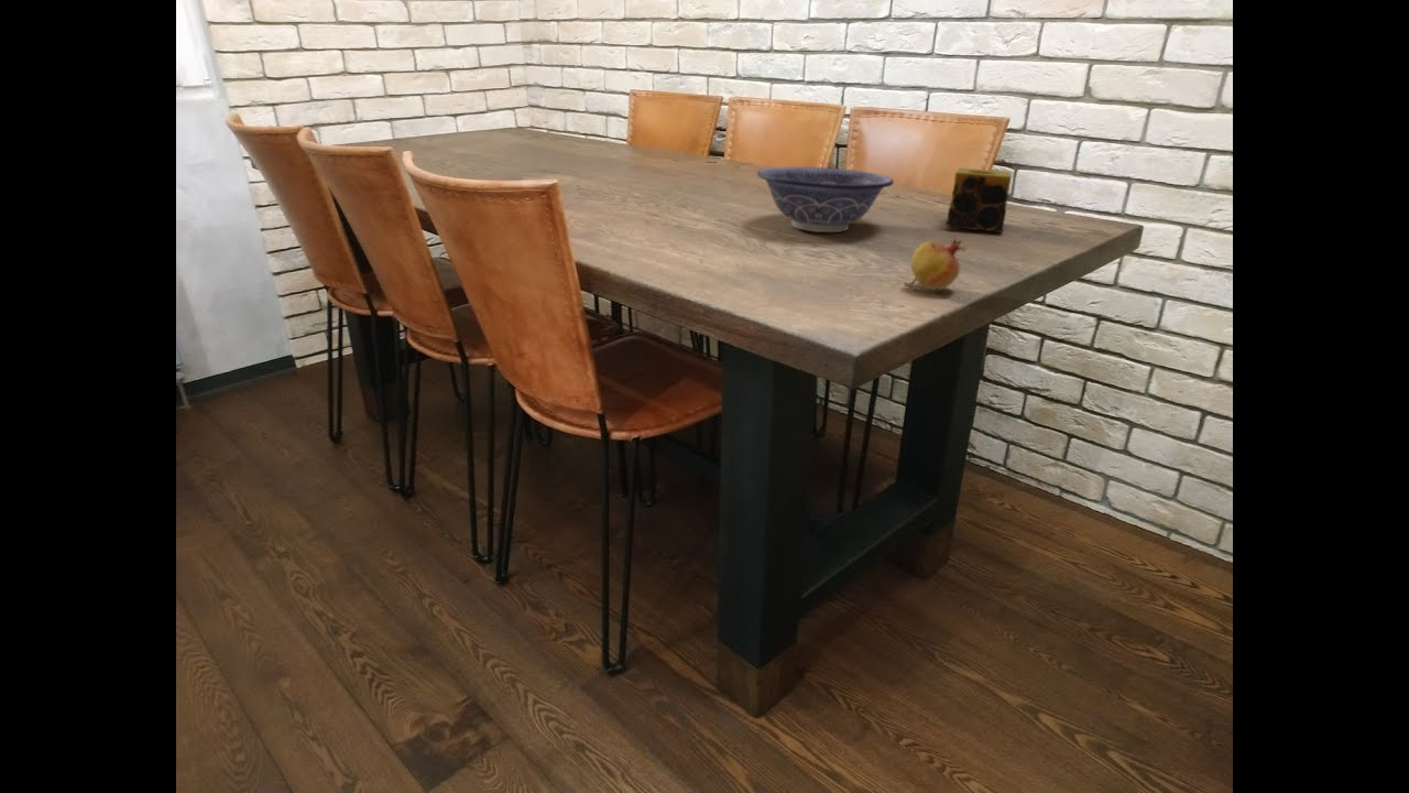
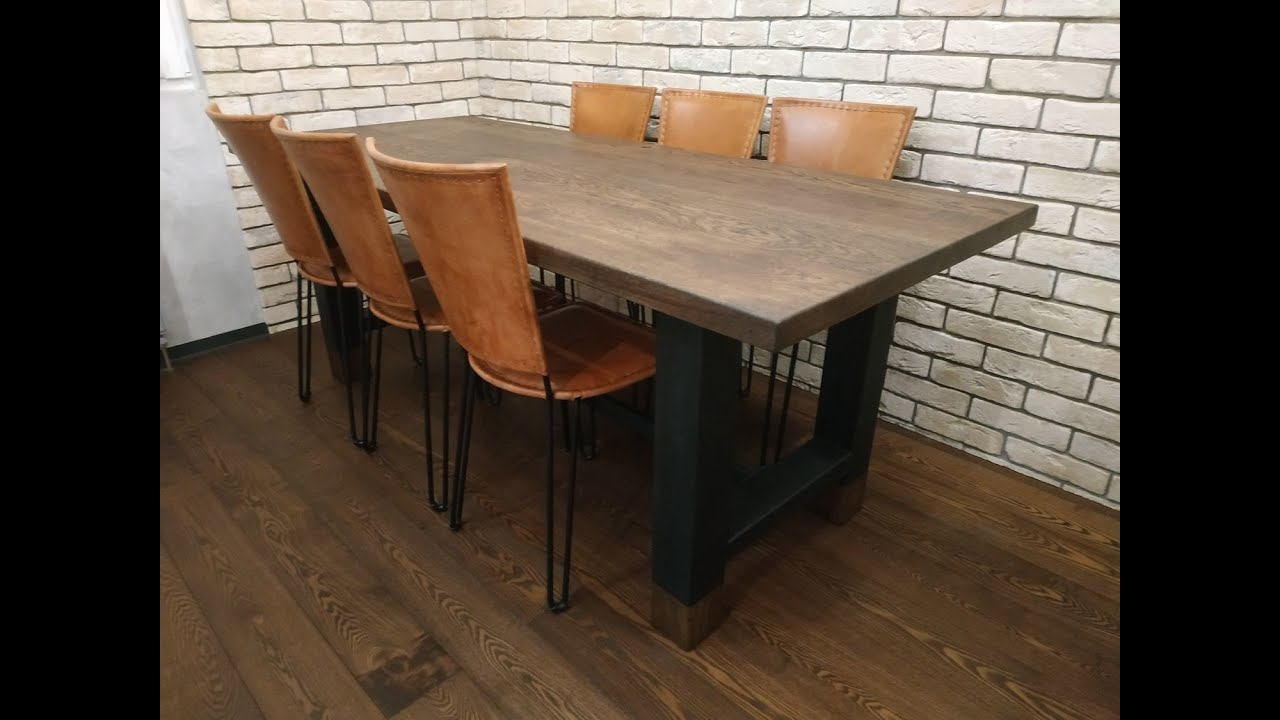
- candle (980, 198)
- decorative bowl (821, 200)
- fruit (936, 262)
